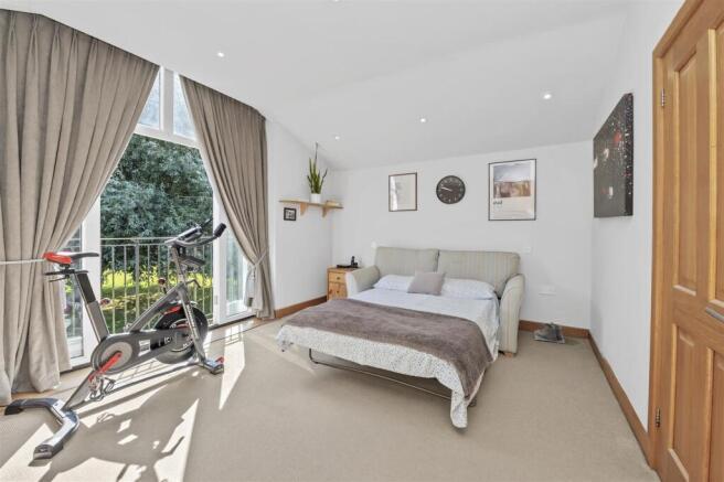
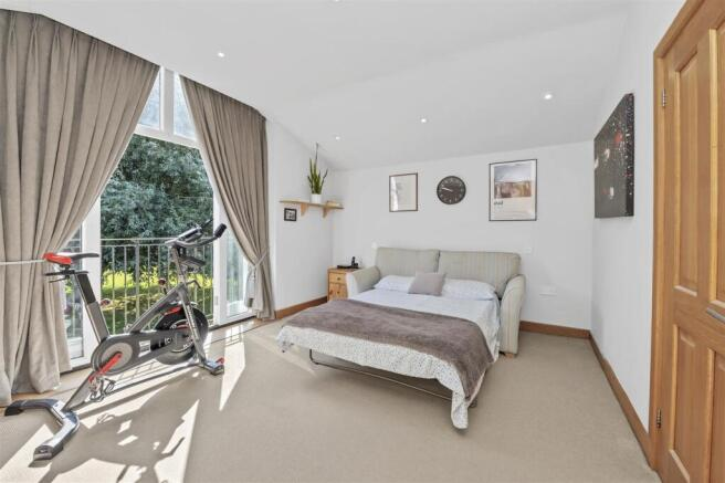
- boots (549, 329)
